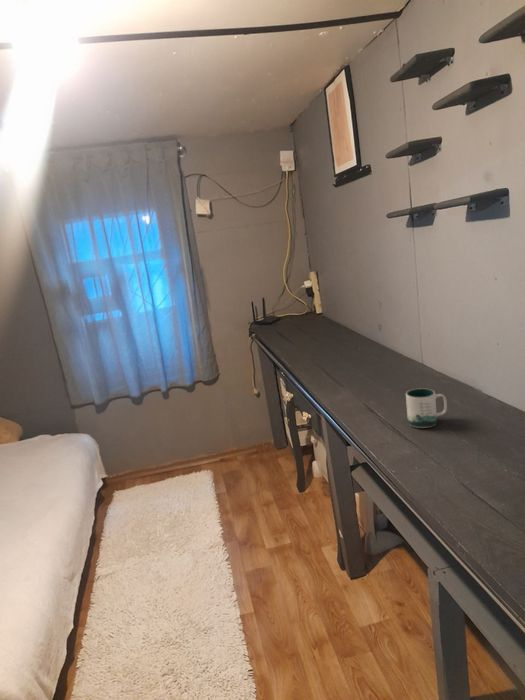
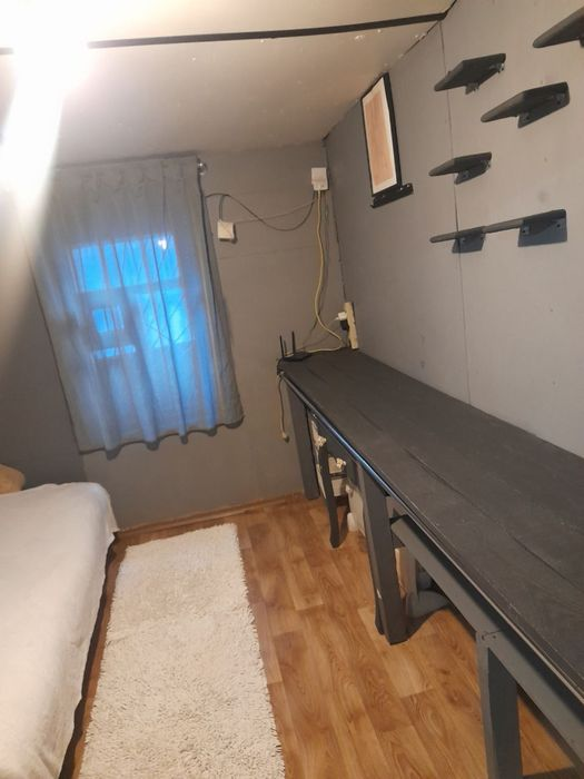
- mug (427, 406)
